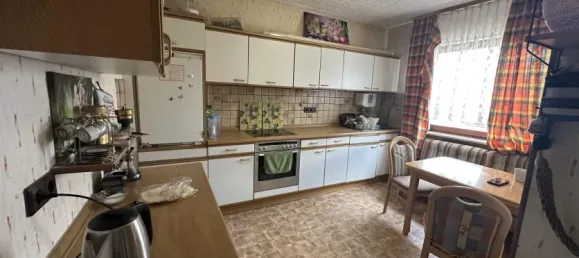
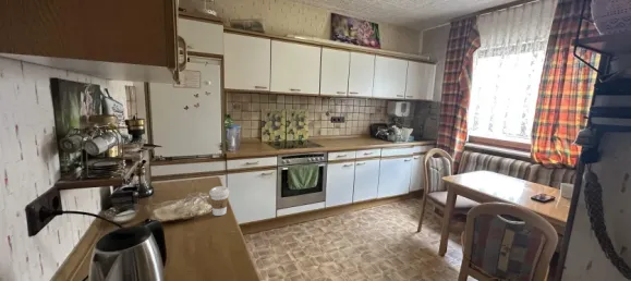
+ coffee cup (219, 200)
